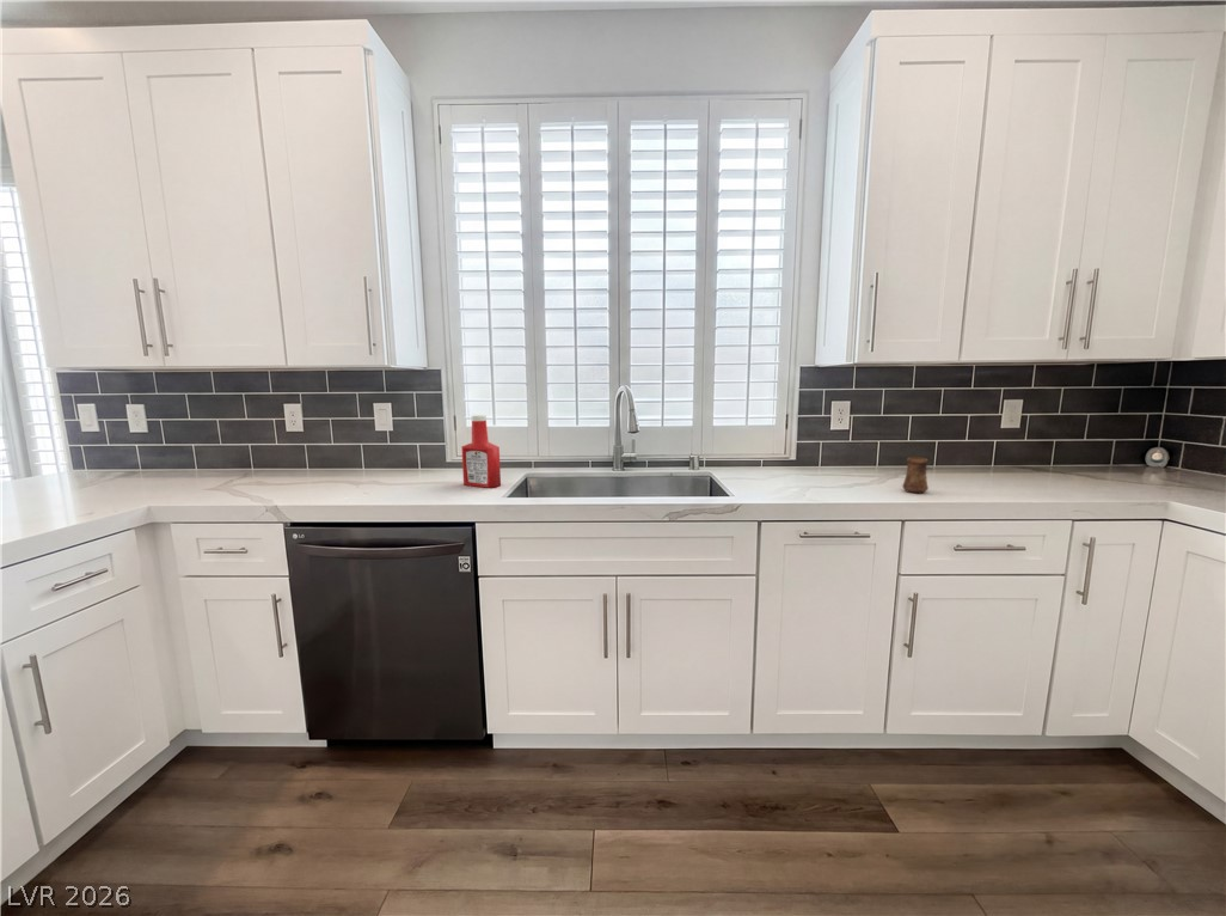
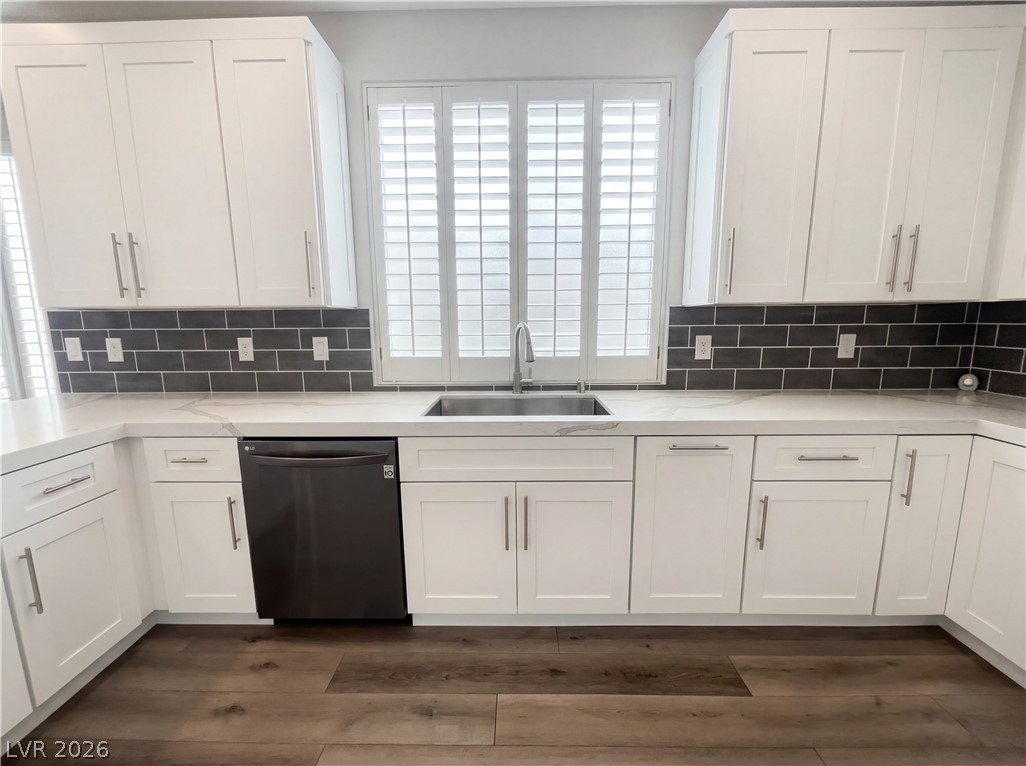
- soap bottle (480, 450)
- cup (915, 475)
